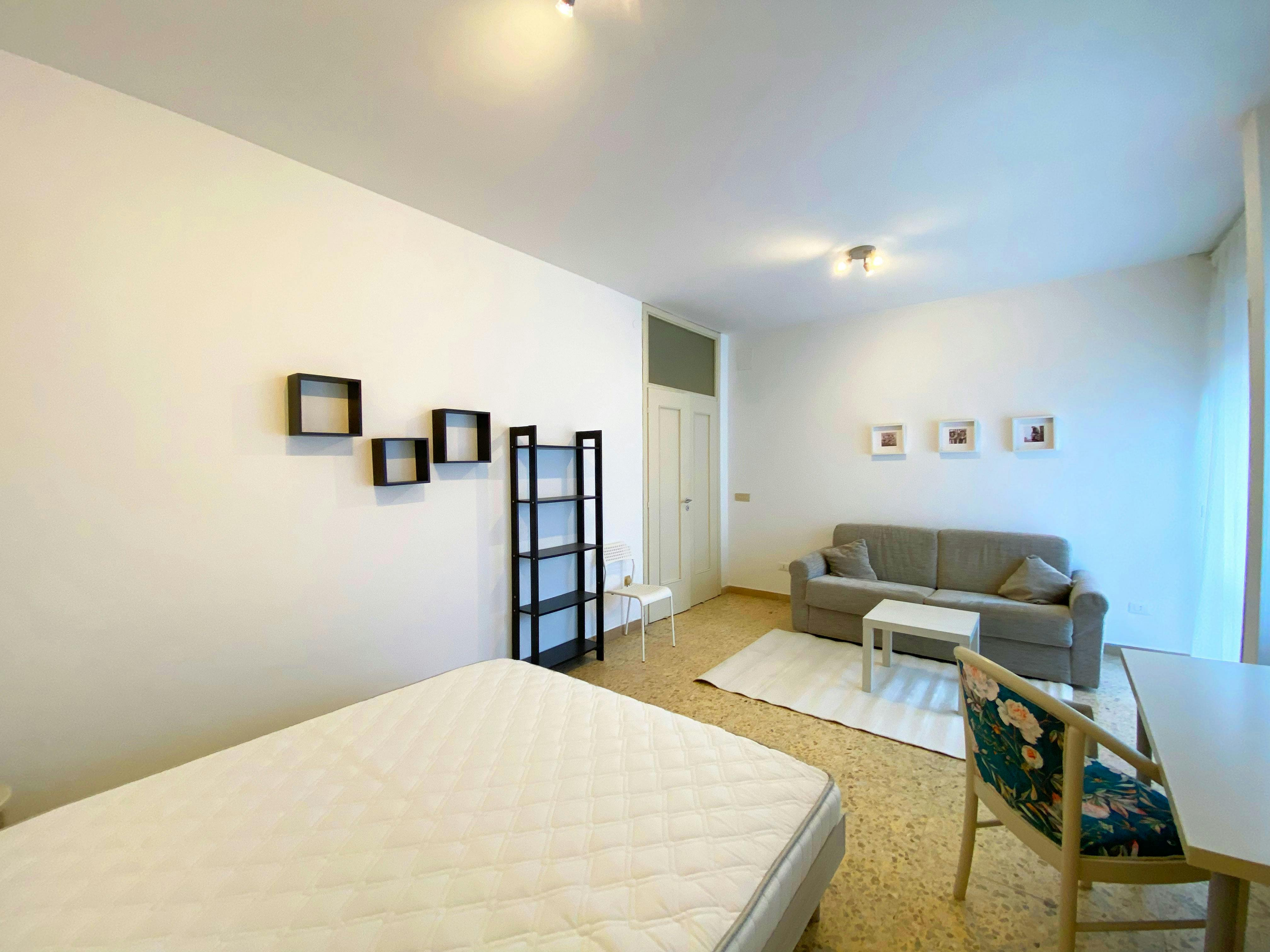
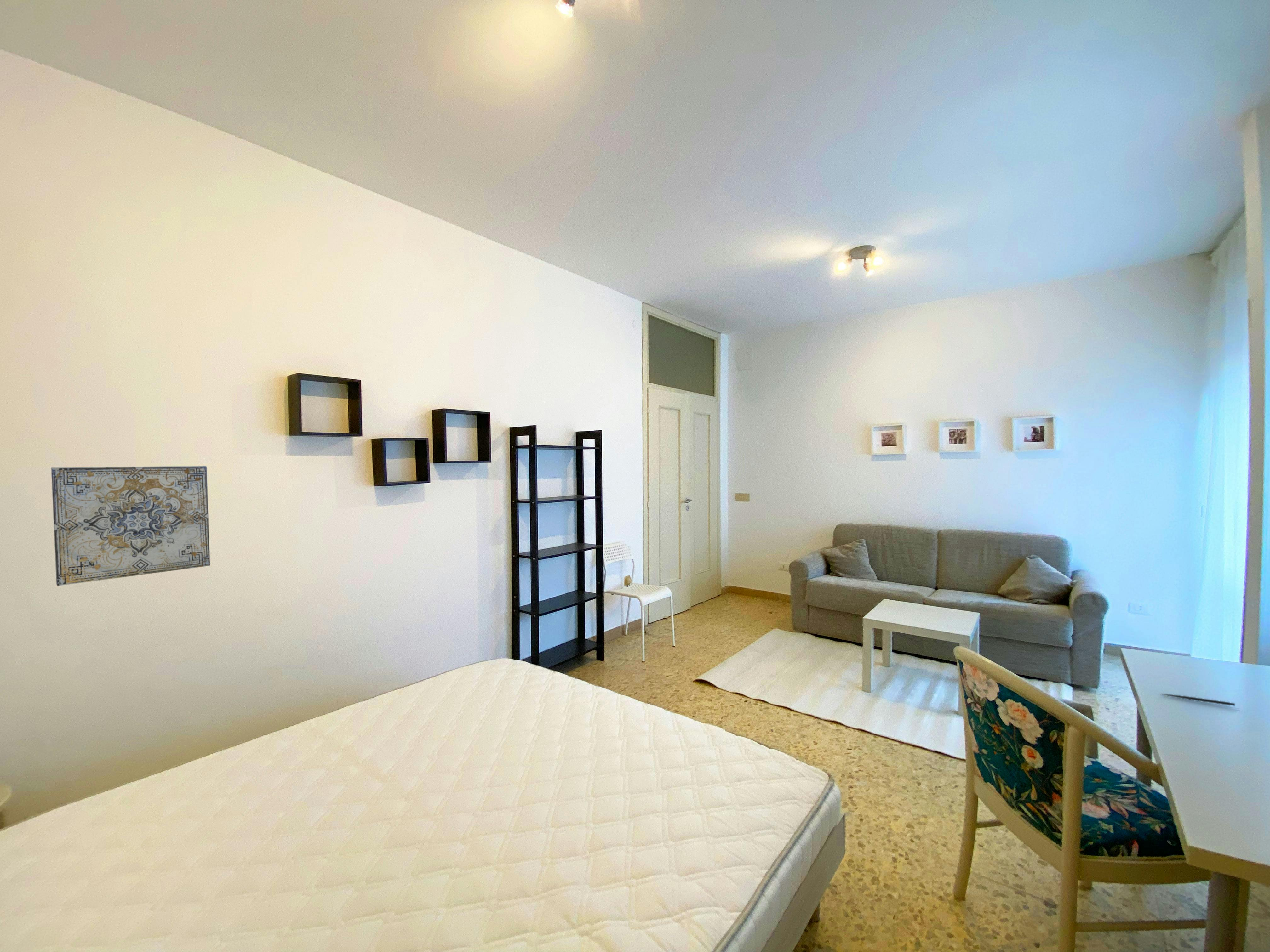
+ pen (1196, 698)
+ wall art (137, 520)
